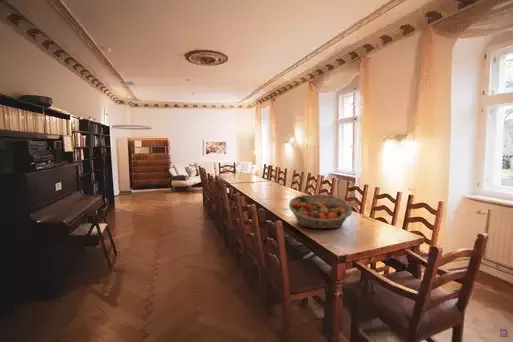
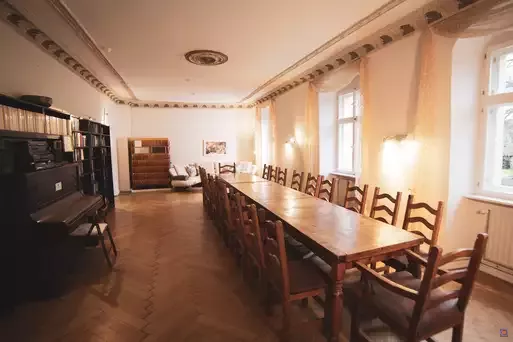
- fruit basket (319, 210)
- pendant light (126, 104)
